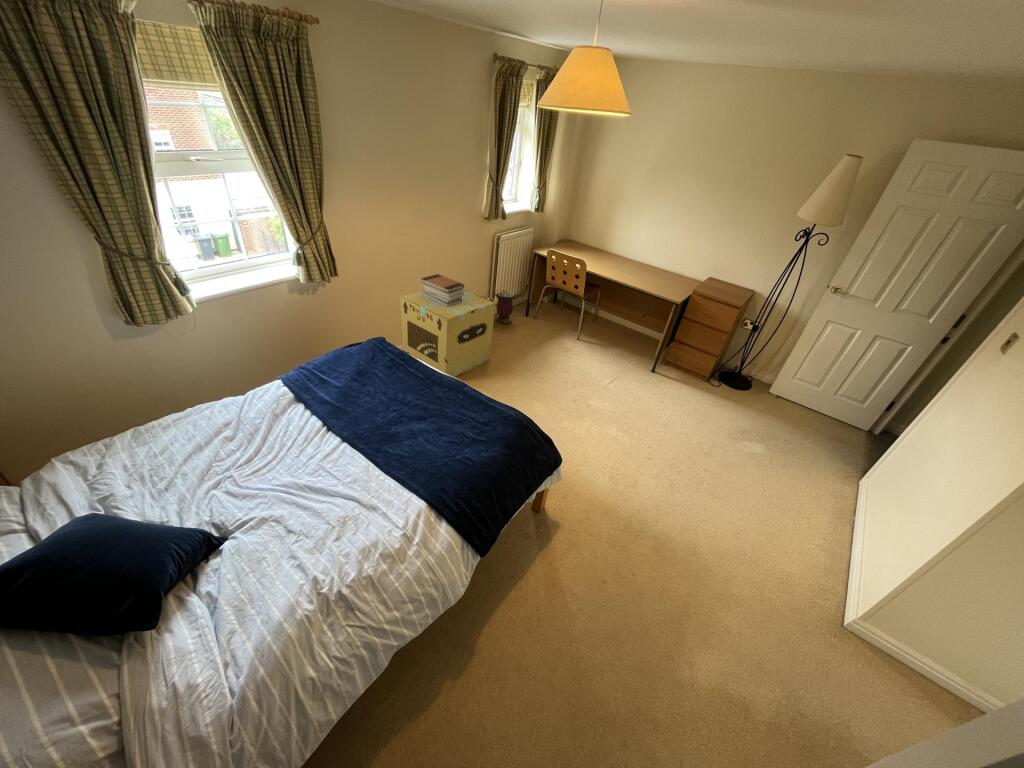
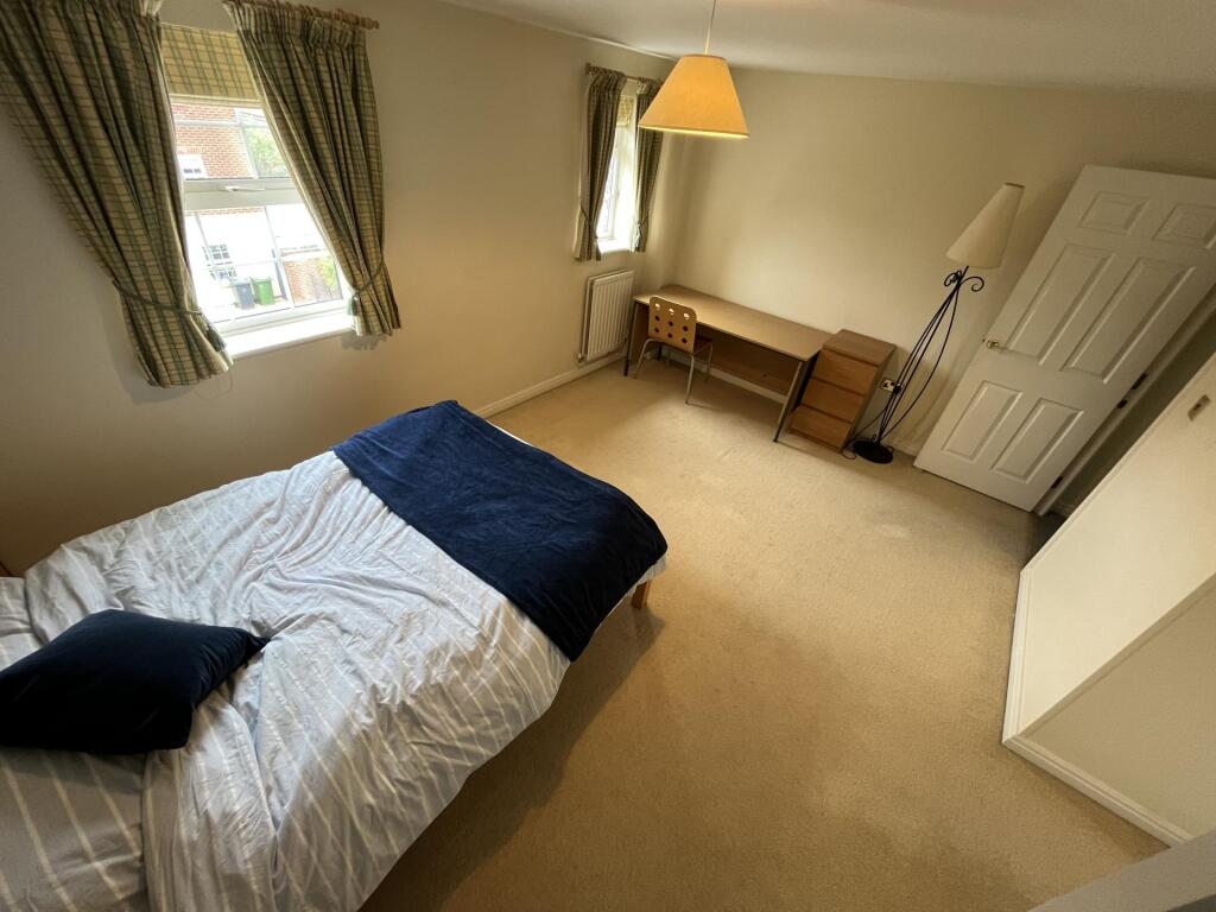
- book stack (442, 290)
- cardboard box (447, 329)
- vase (504, 305)
